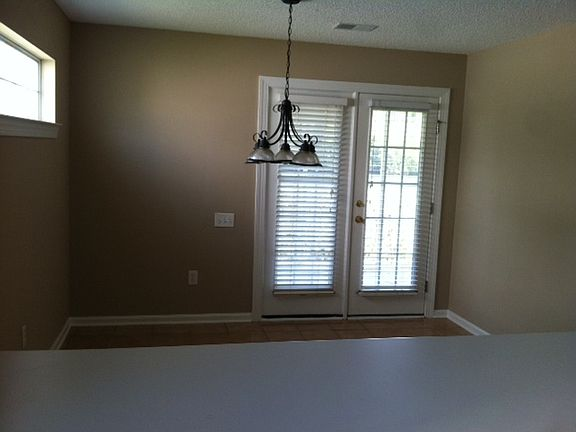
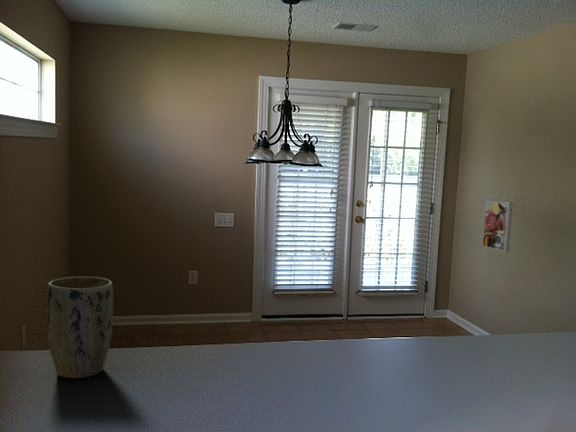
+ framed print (496, 225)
+ plant pot (80, 326)
